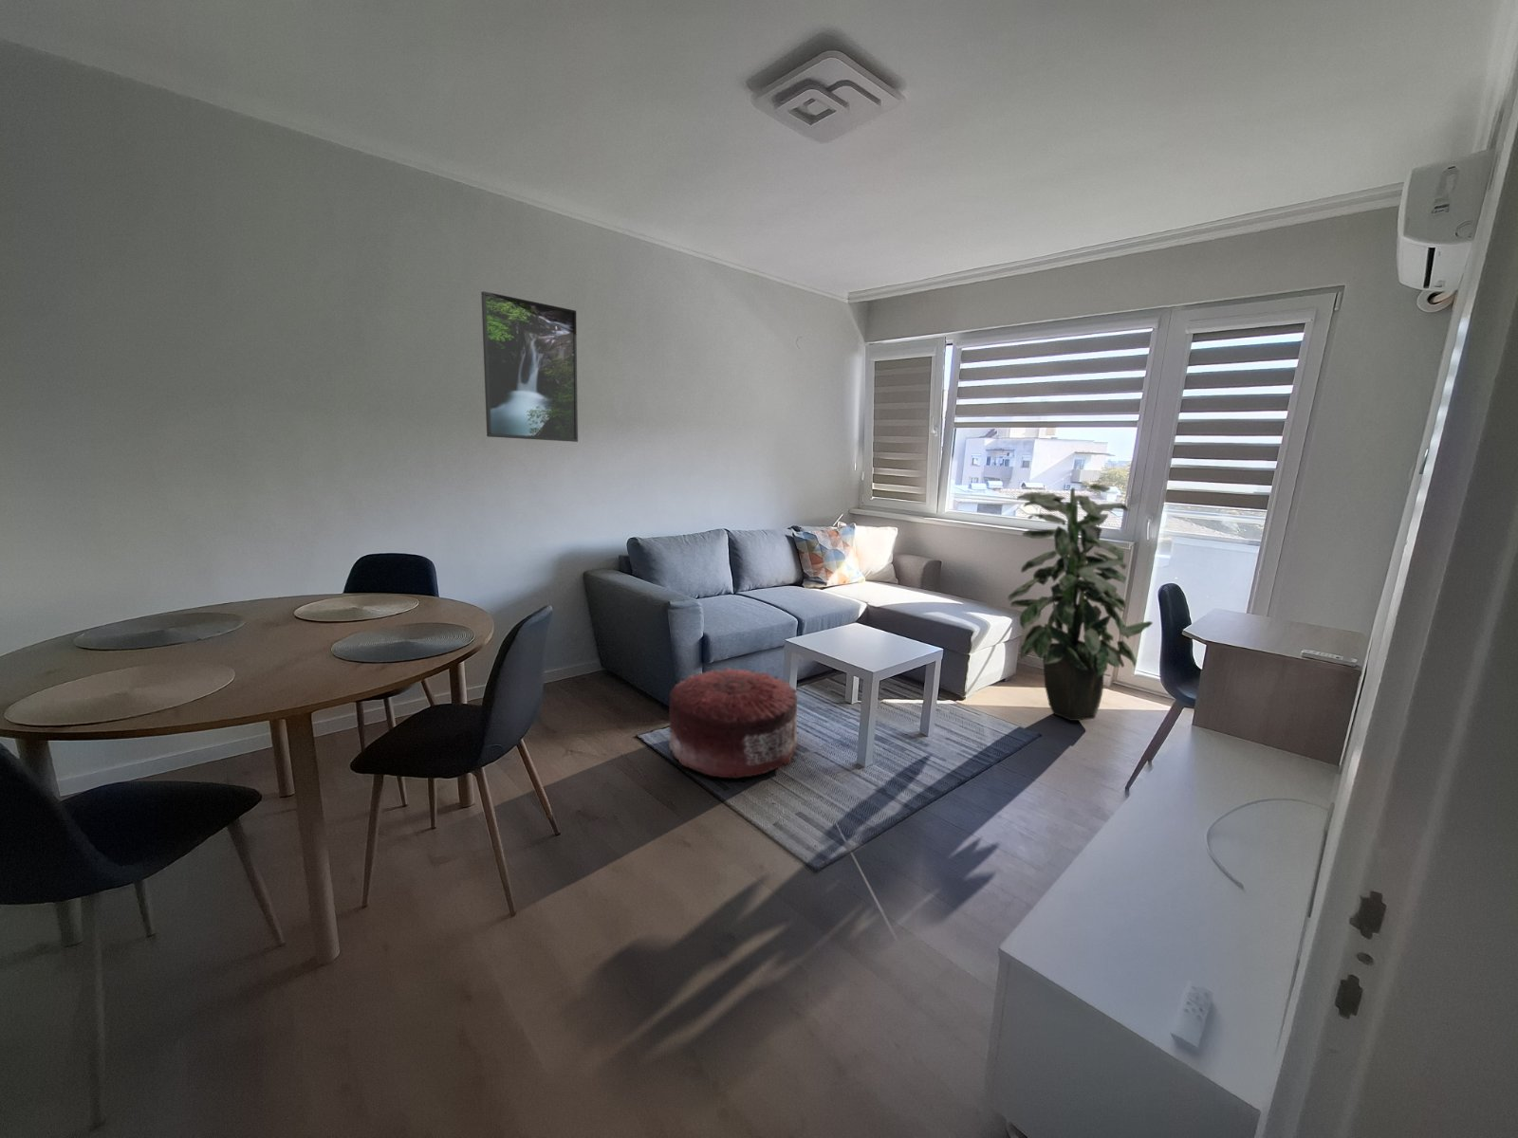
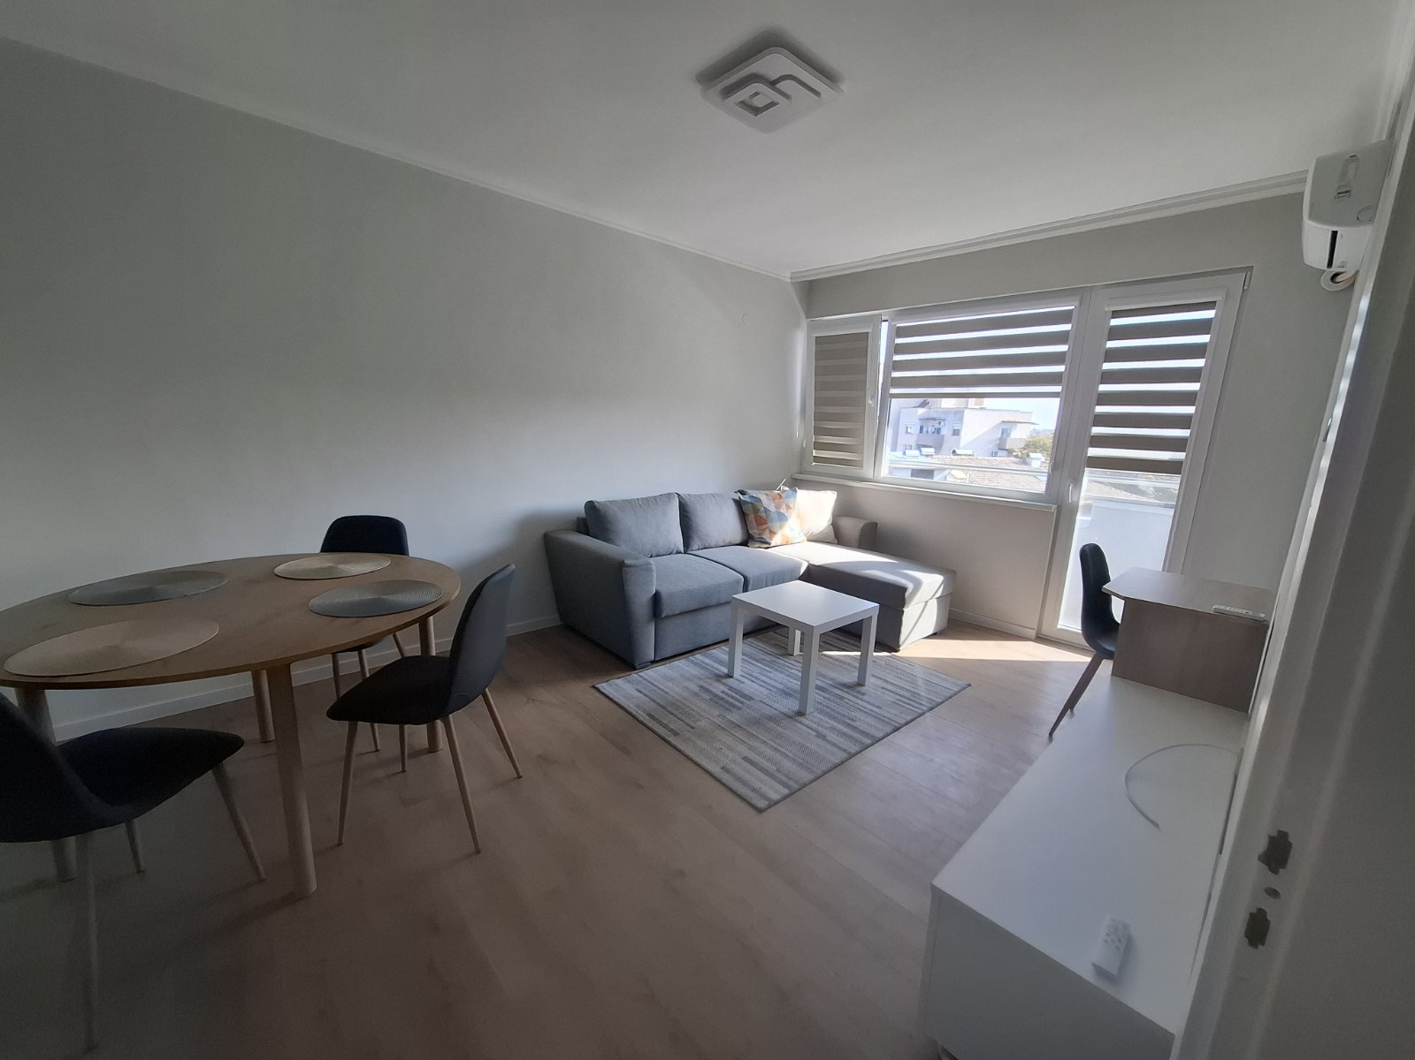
- pouf (734, 715)
- indoor plant (1072, 602)
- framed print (532, 372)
